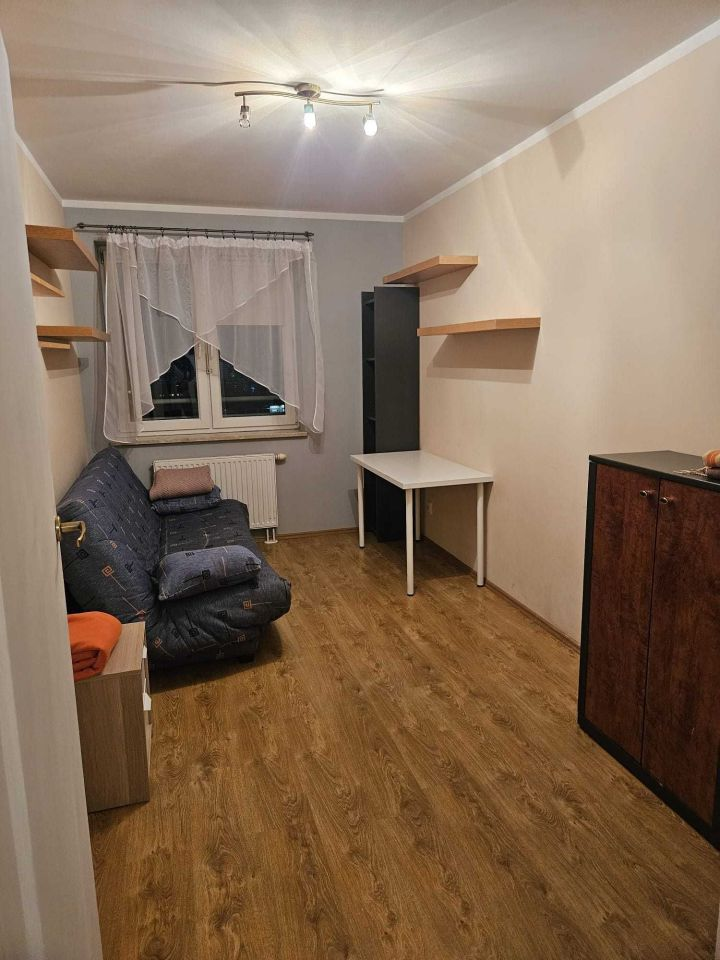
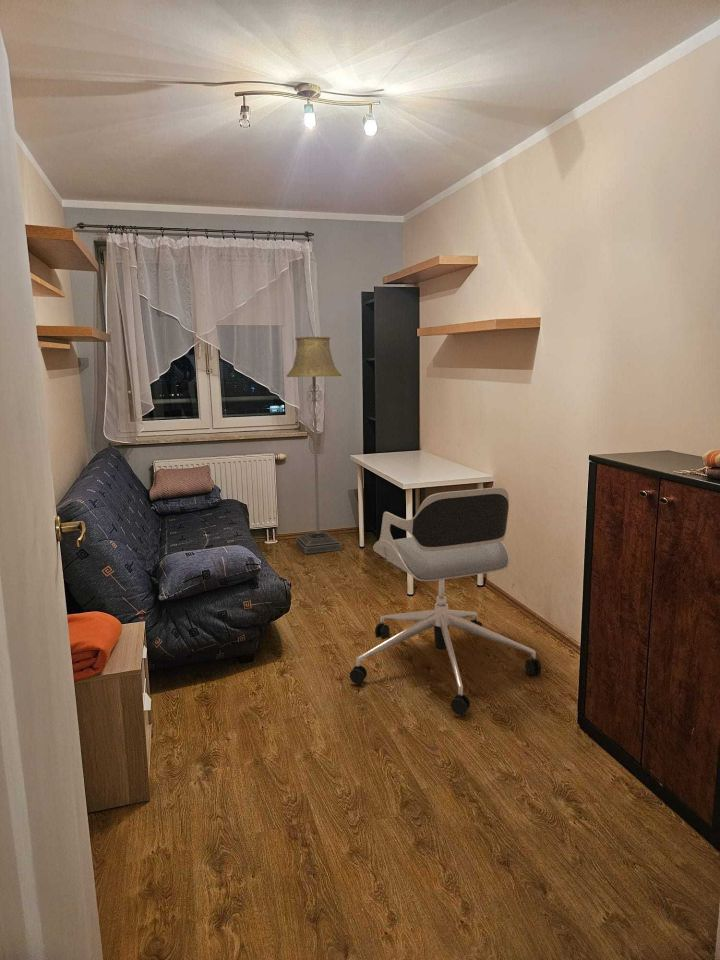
+ office chair (434, 576)
+ floor lamp (315, 445)
